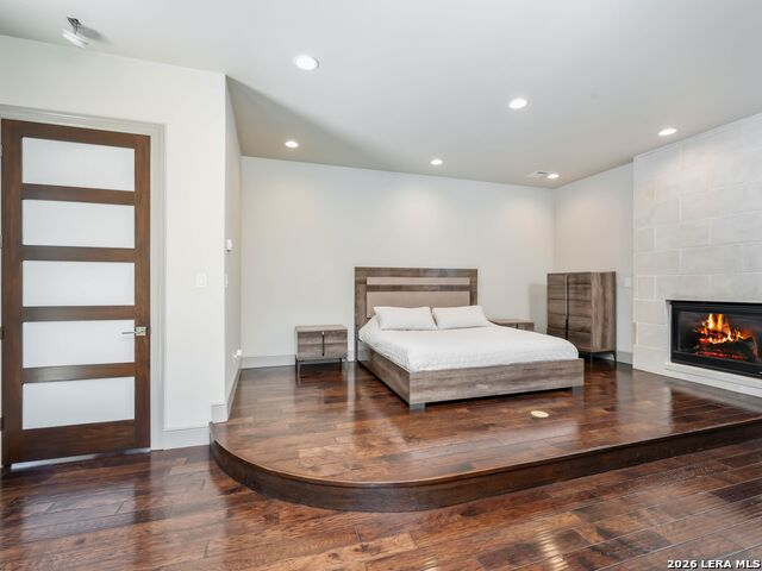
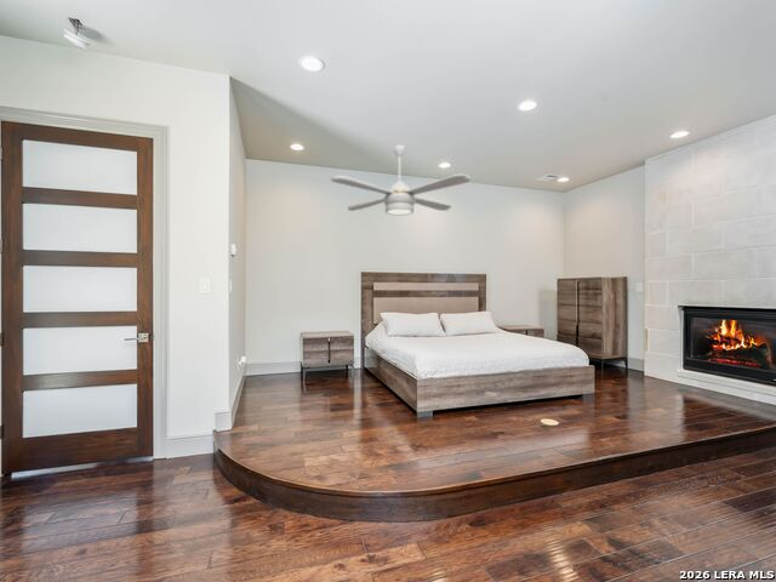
+ ceiling fan (399, 179)
